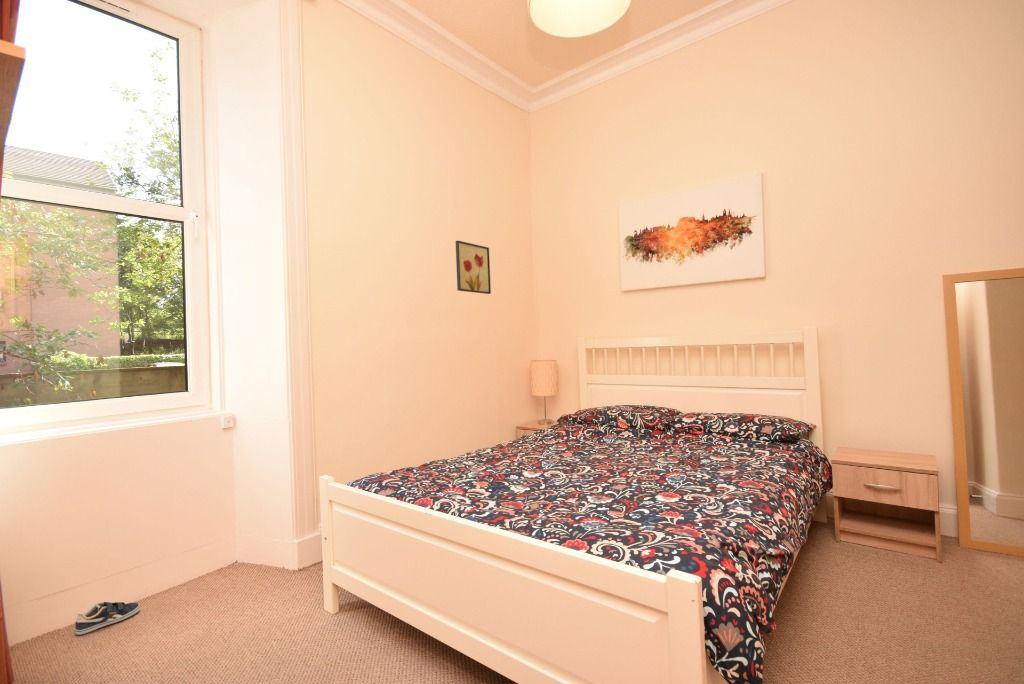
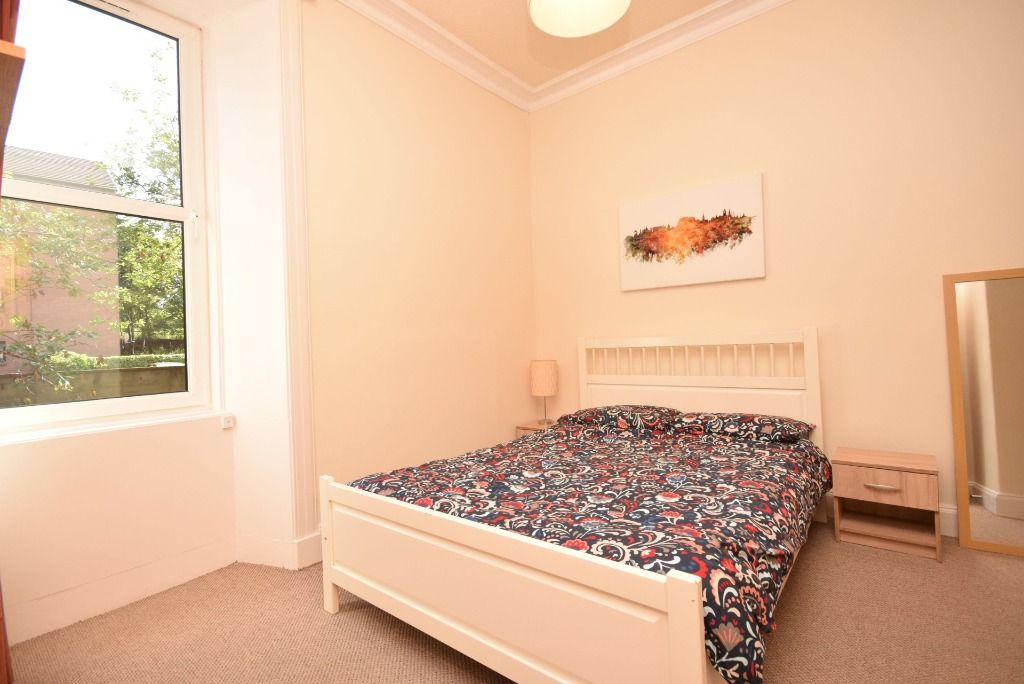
- wall art (473, 268)
- sneaker (109, 611)
